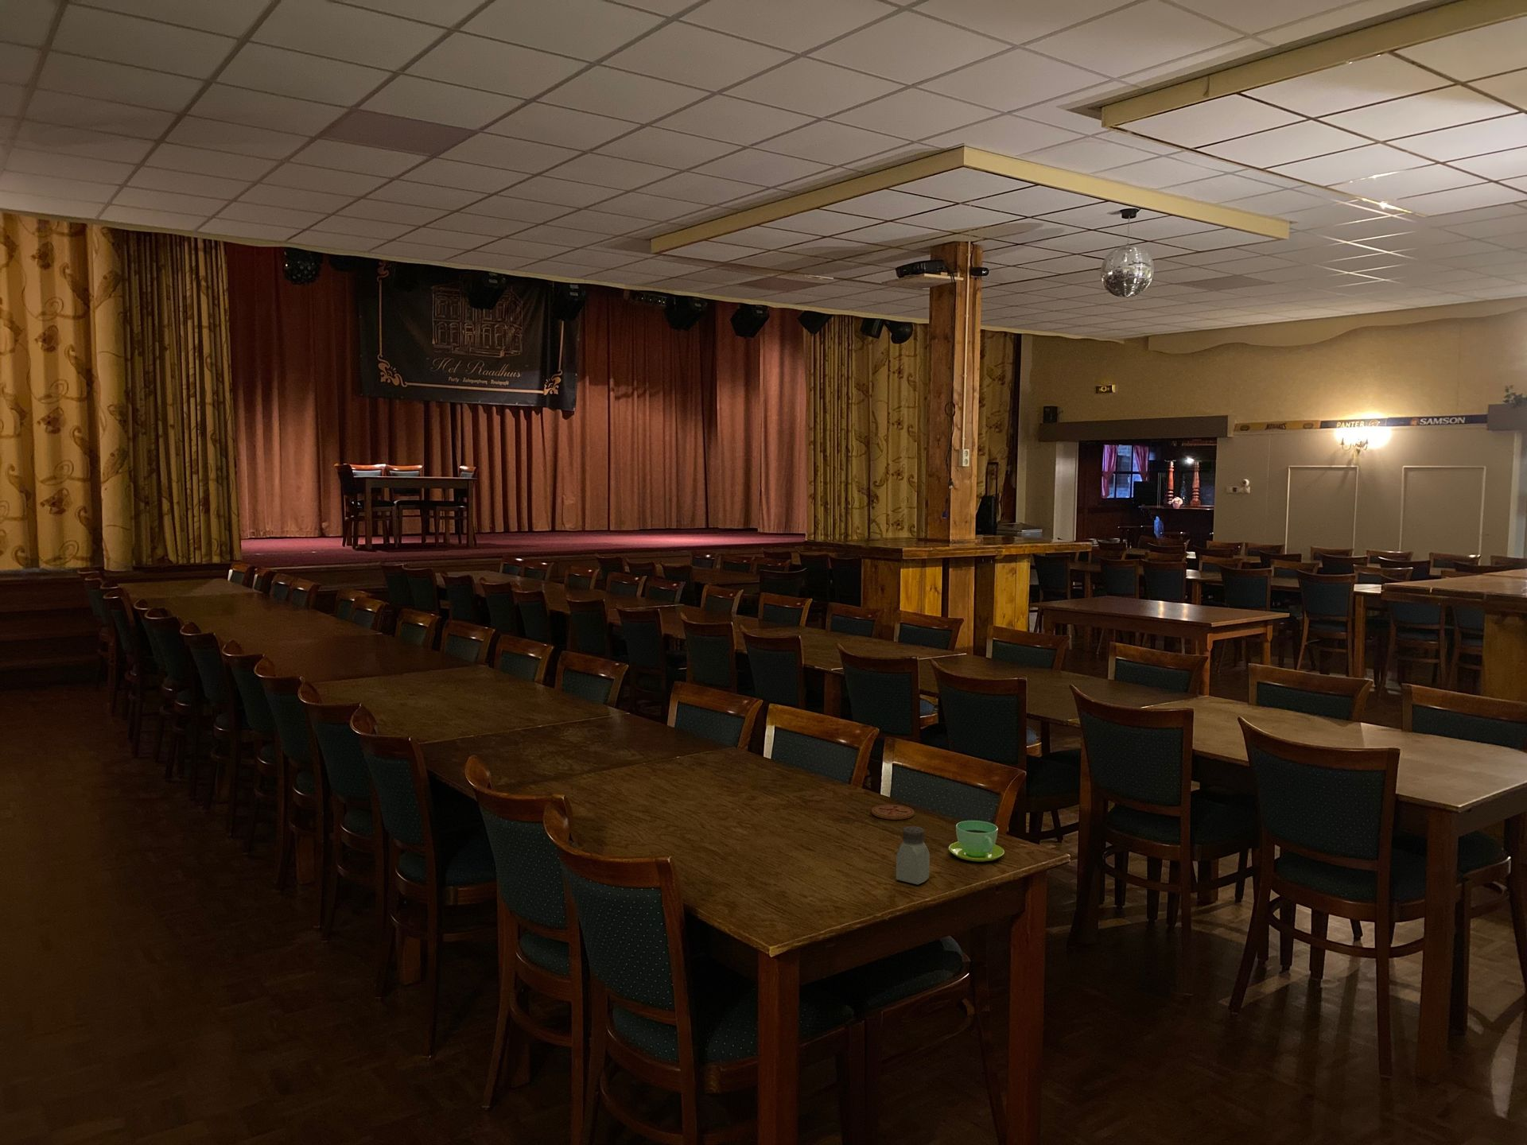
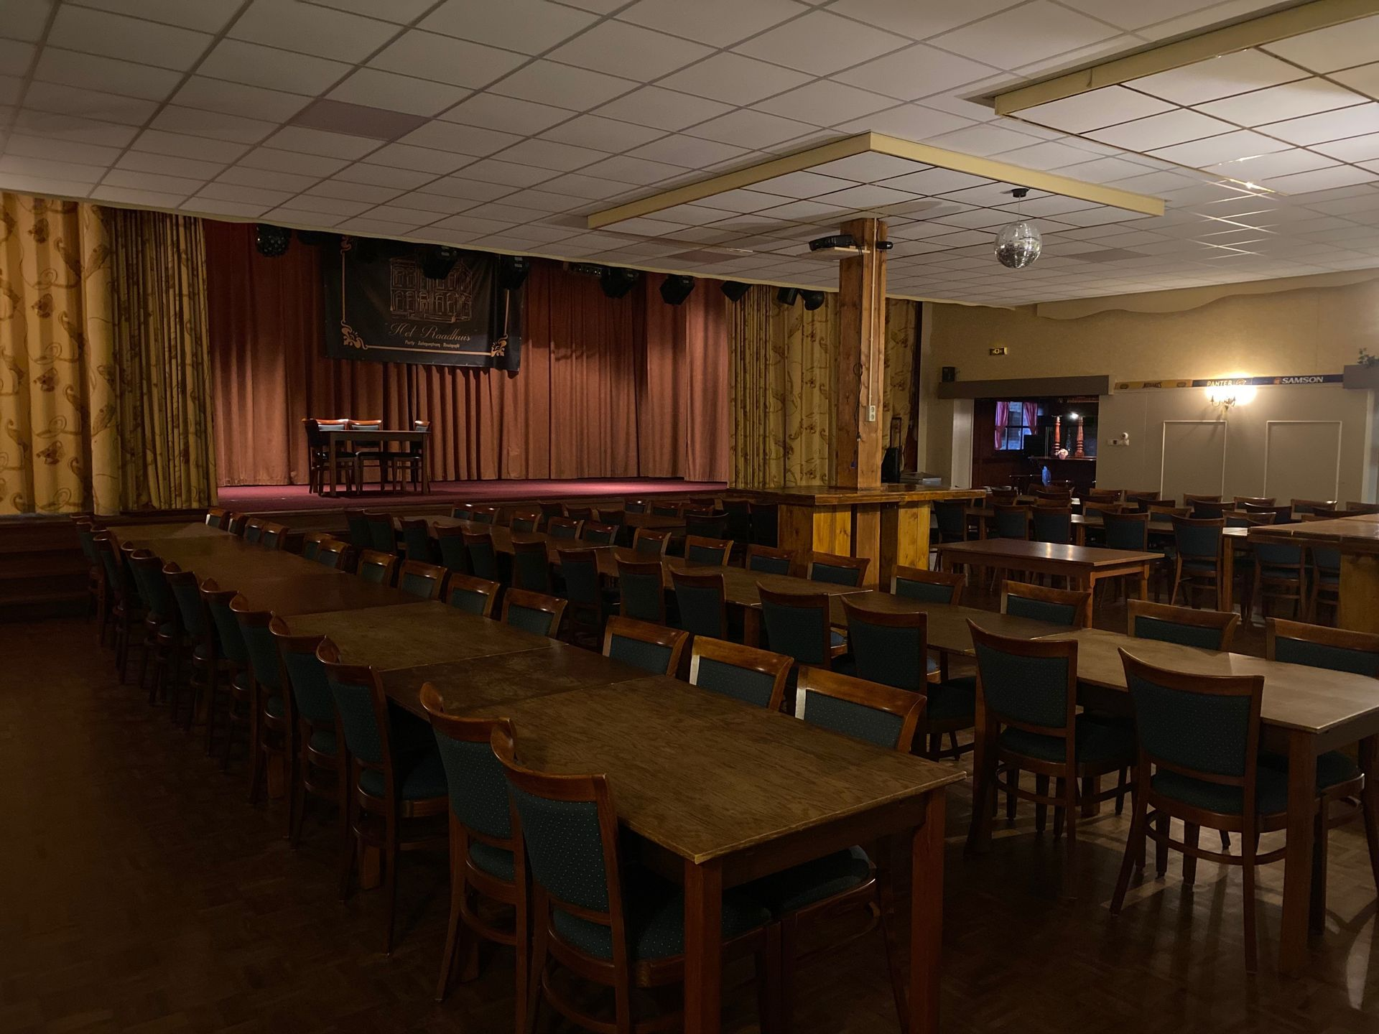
- cup (976, 841)
- saltshaker (913, 854)
- coaster (892, 812)
